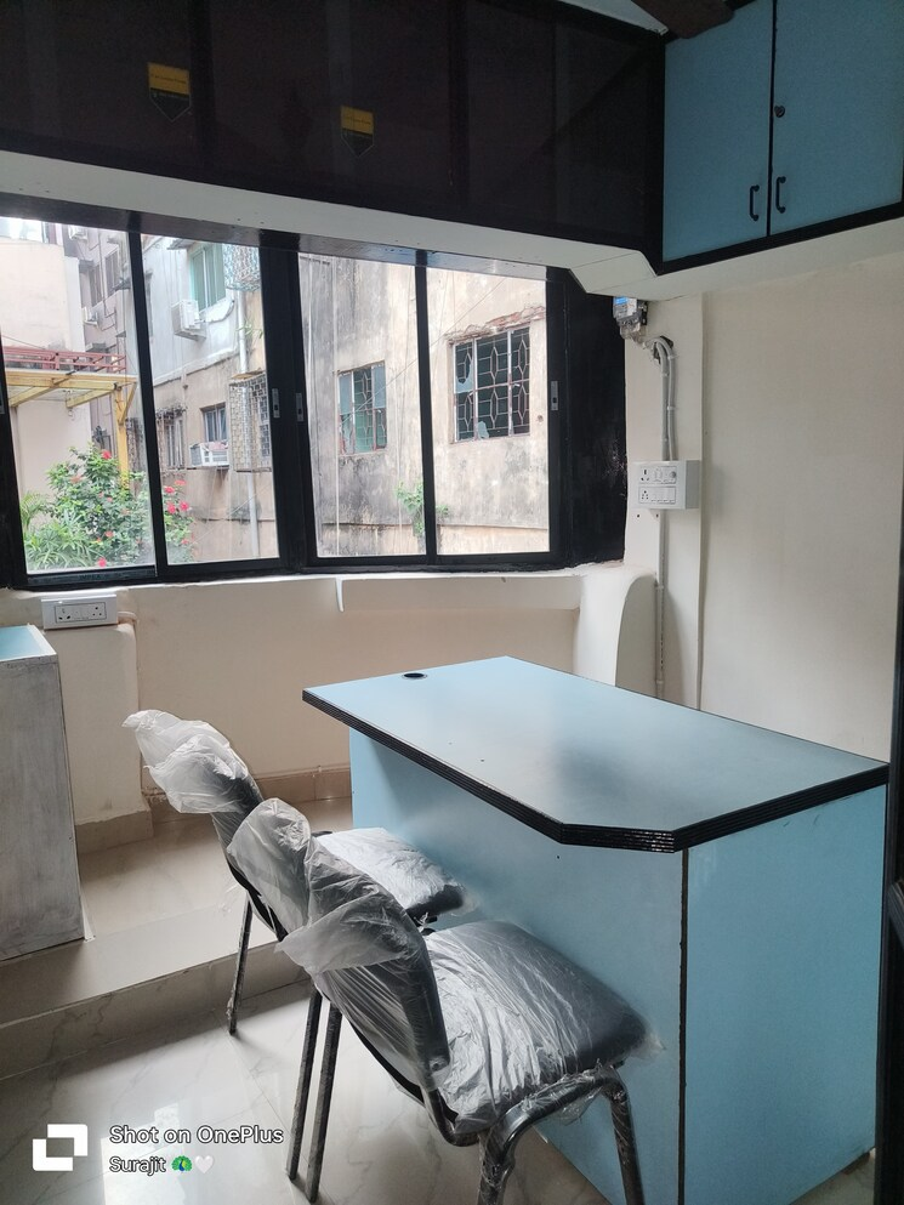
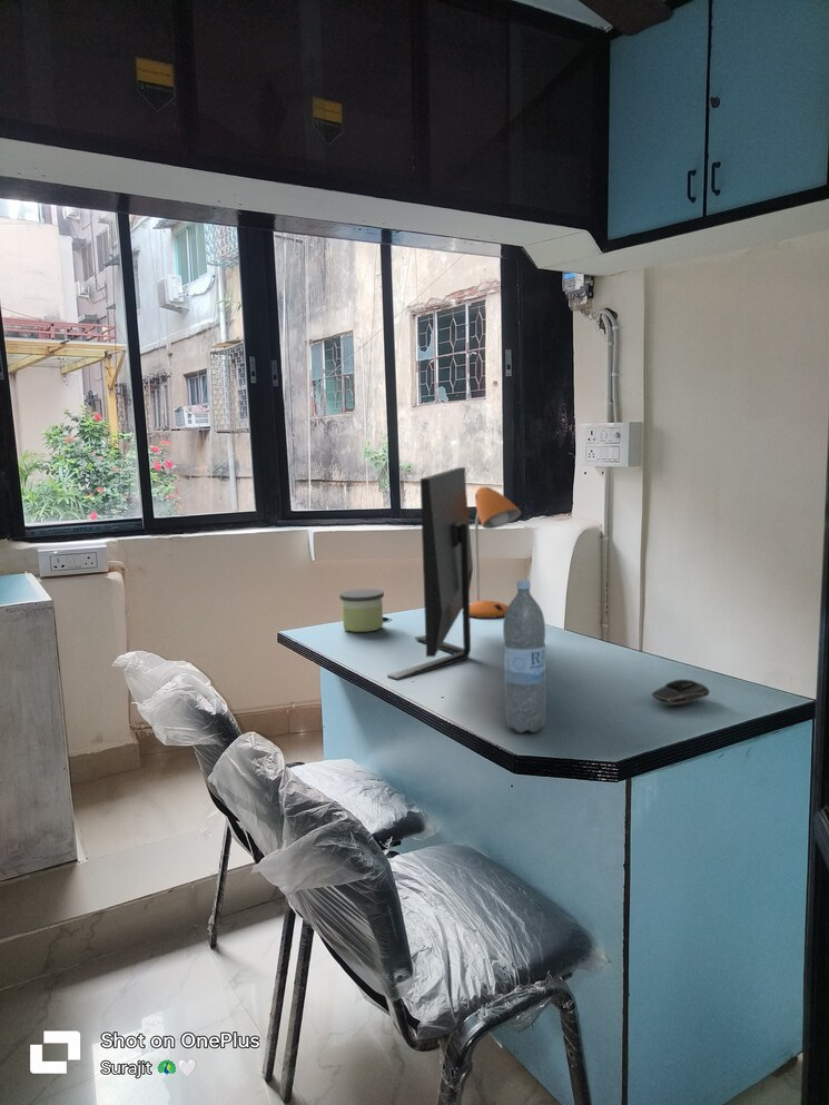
+ desk lamp (477, 551)
+ candle (362, 610)
+ water bottle (524, 657)
+ monitor (442, 565)
+ computer mouse (680, 691)
